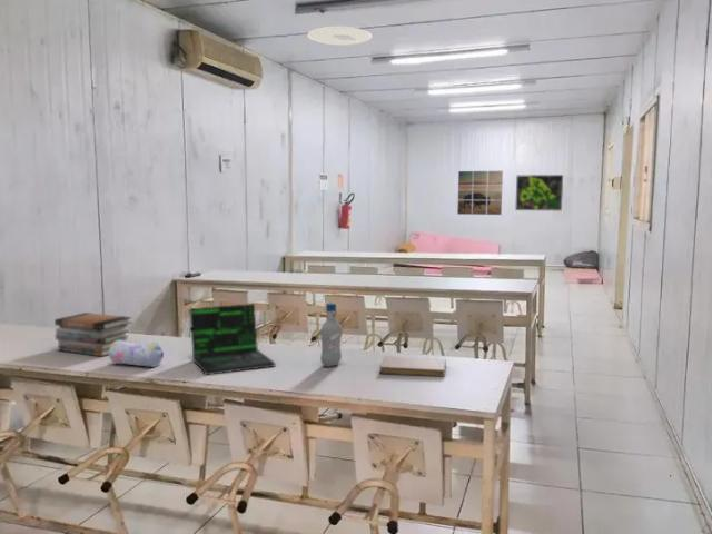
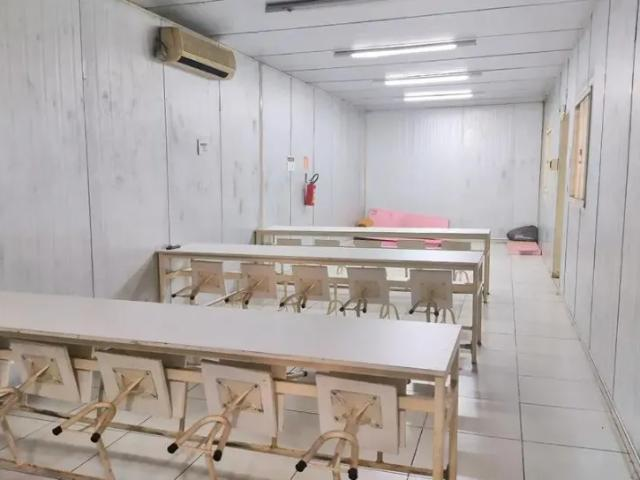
- map (538, 192)
- notebook (413, 365)
- ceiling light (339, 32)
- wall art (479, 192)
- pencil case (136, 353)
- bottle (330, 334)
- book stack (92, 334)
- laptop (240, 335)
